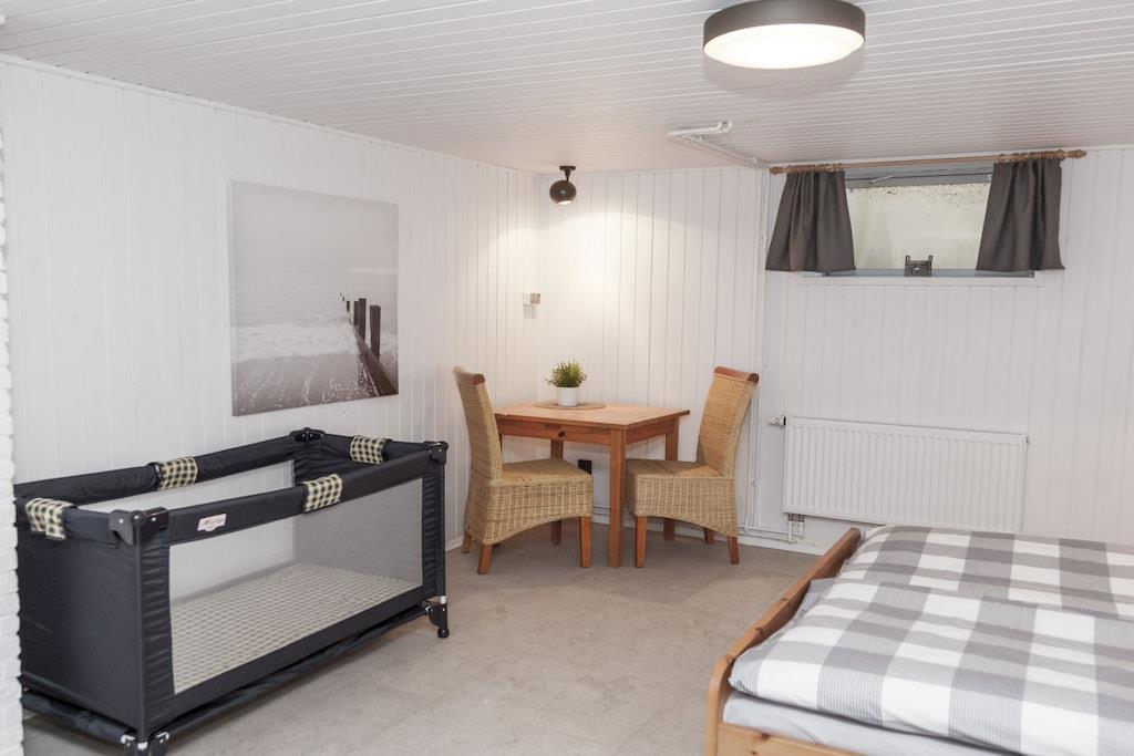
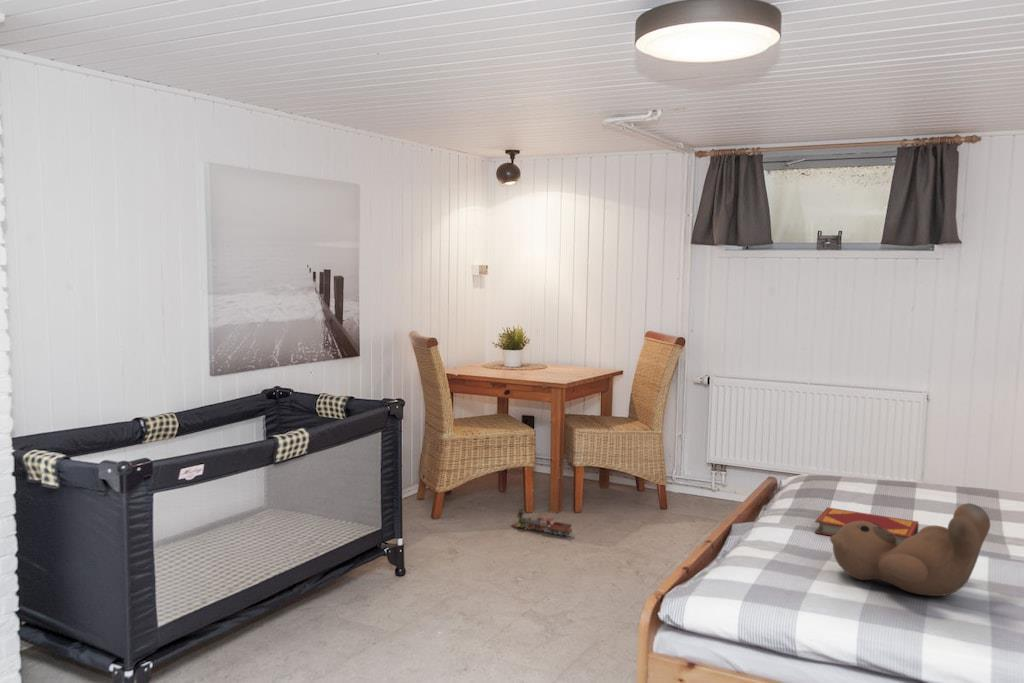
+ toy train (540, 522)
+ hardback book (866, 521)
+ teddy bear (905, 543)
